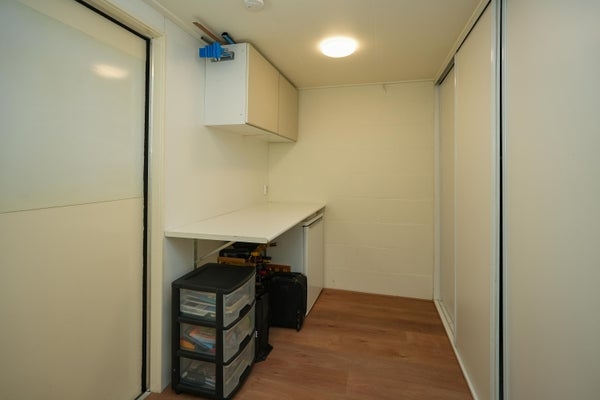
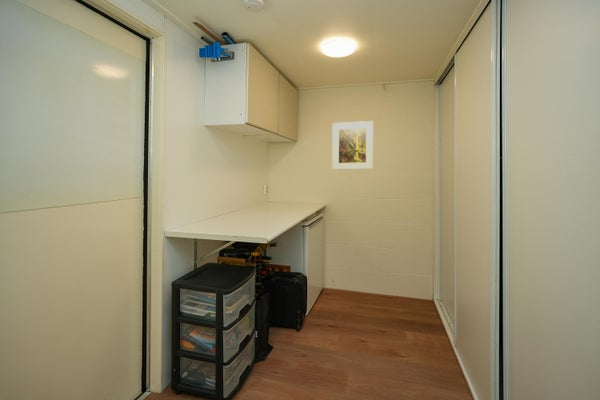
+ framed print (352, 145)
